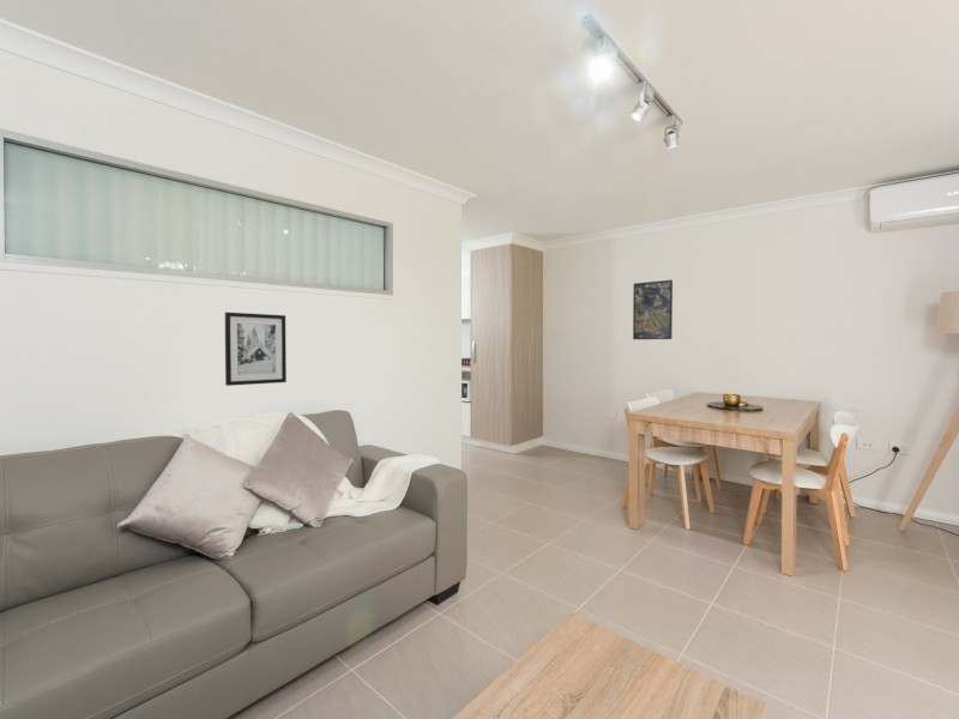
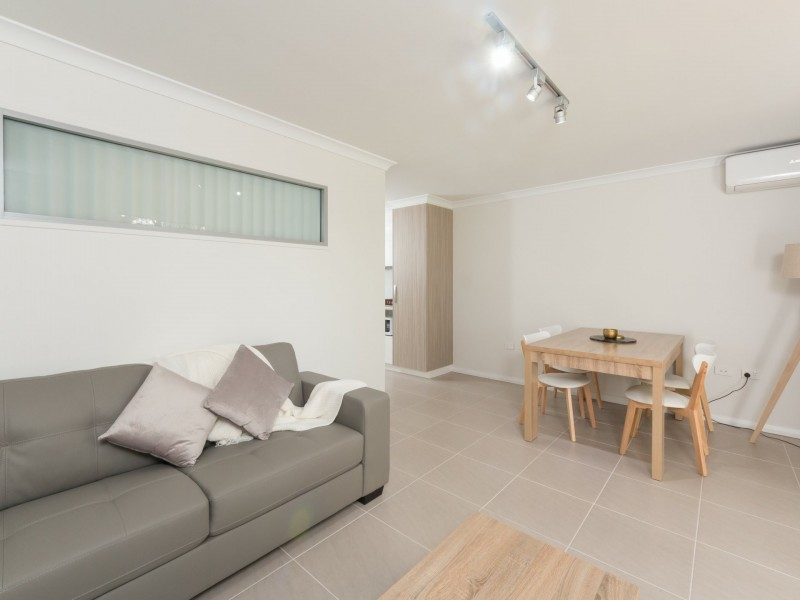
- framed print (652, 310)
- wall art (257, 349)
